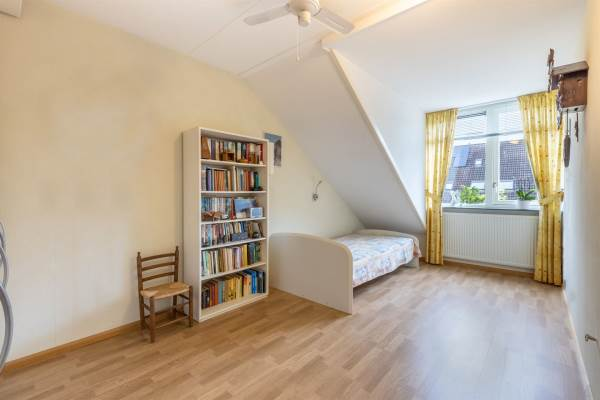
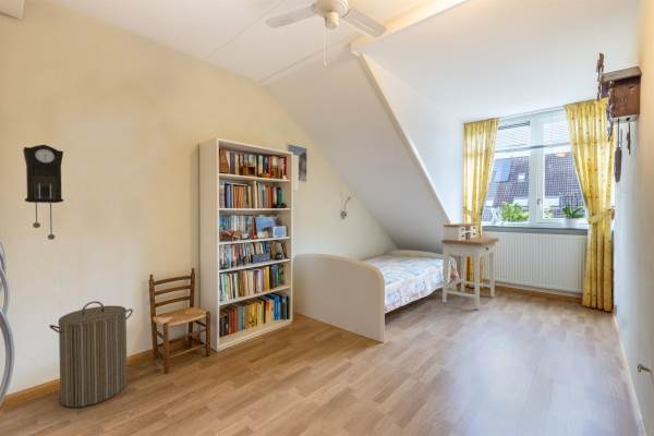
+ pendulum clock (44, 193)
+ laundry hamper (95, 346)
+ desk (474, 262)
